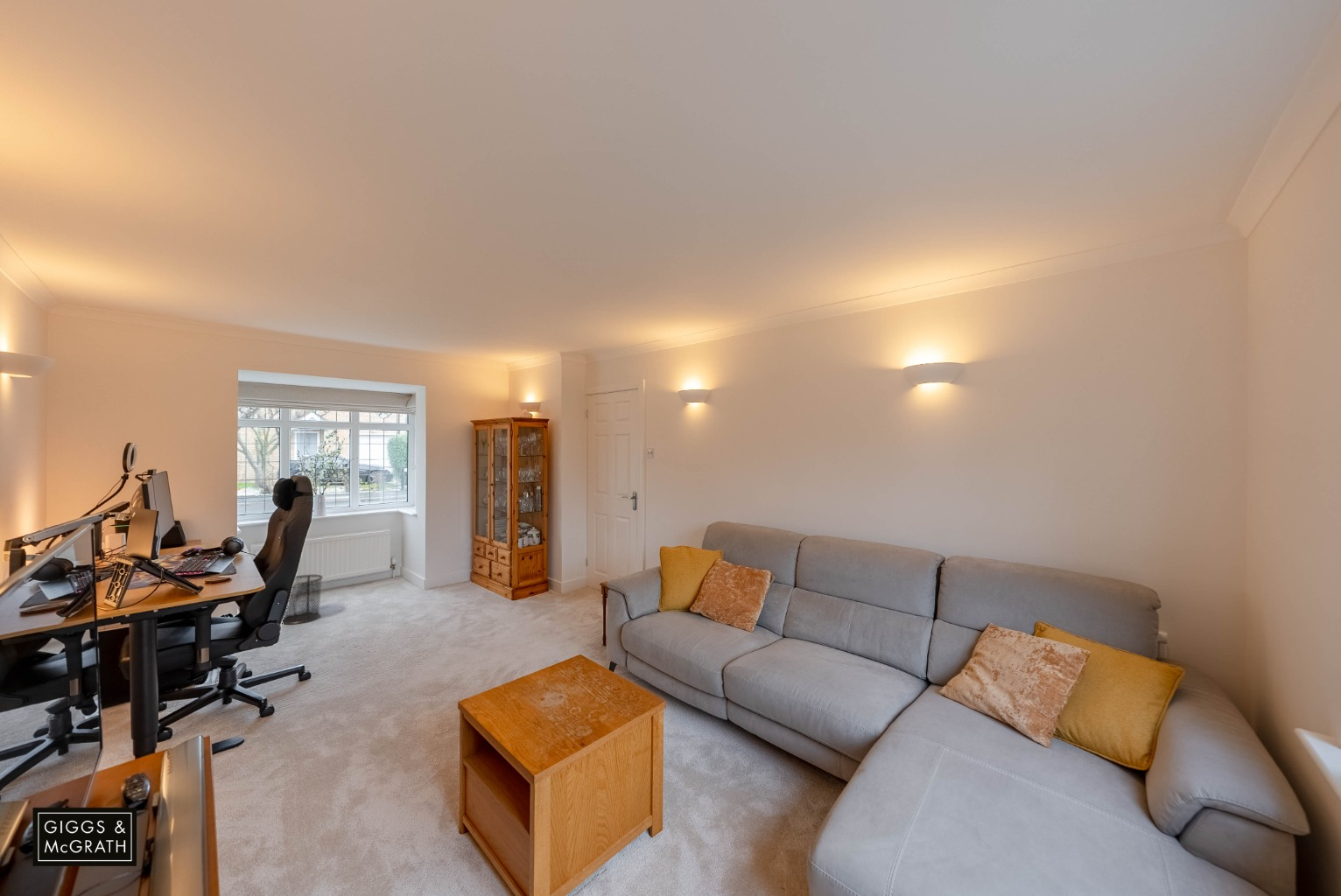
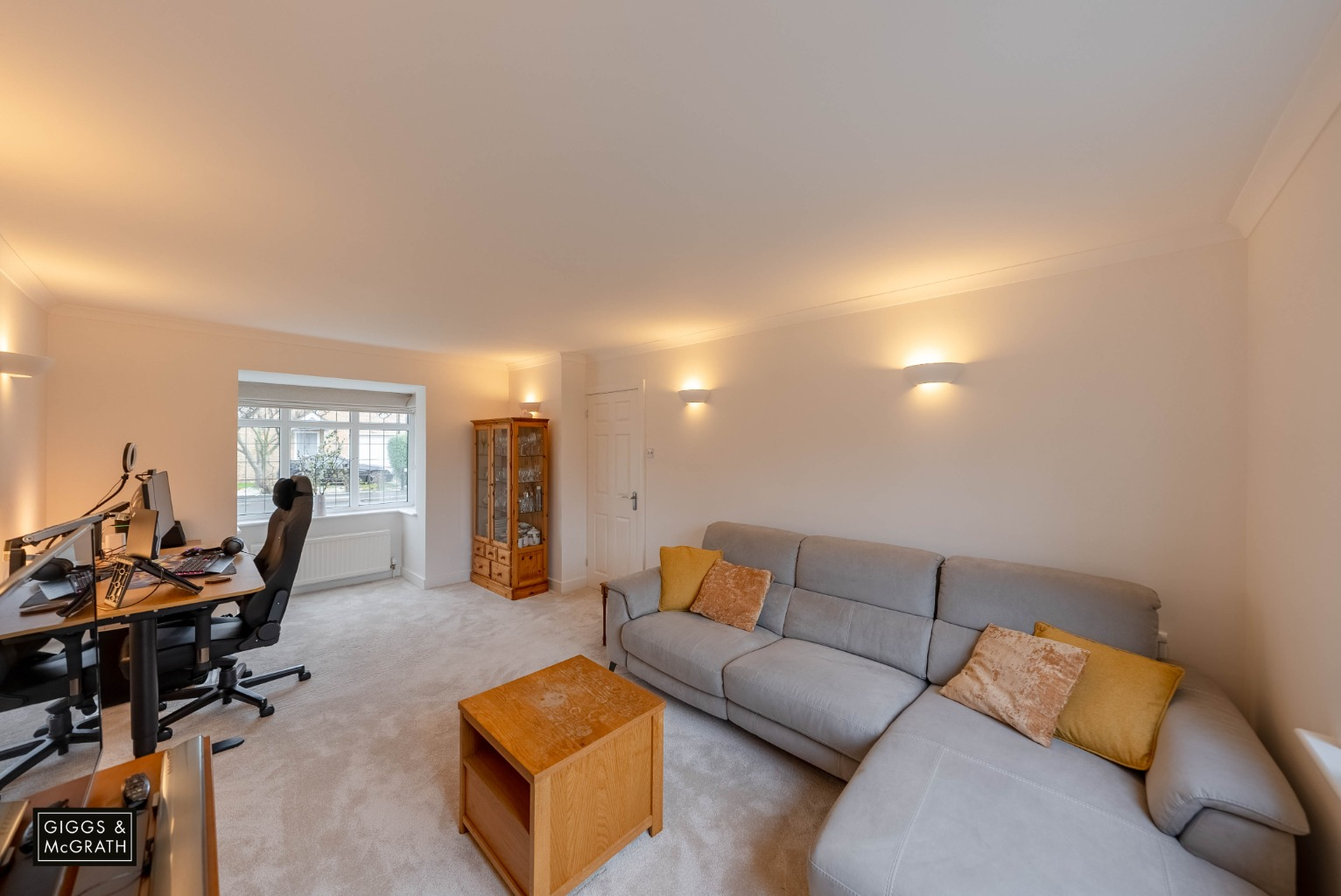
- waste bin (300, 598)
